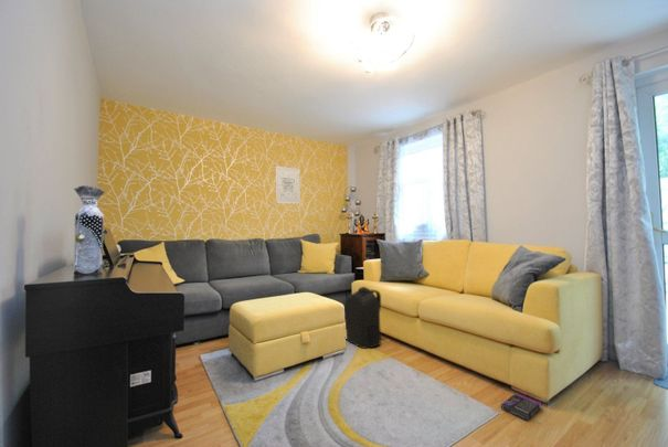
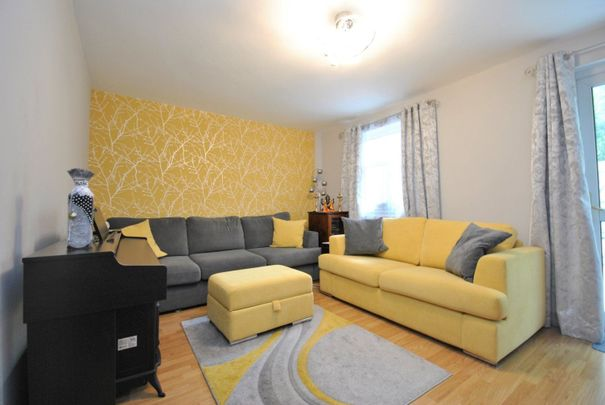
- wall art (288, 185)
- backpack (365, 313)
- box (521, 405)
